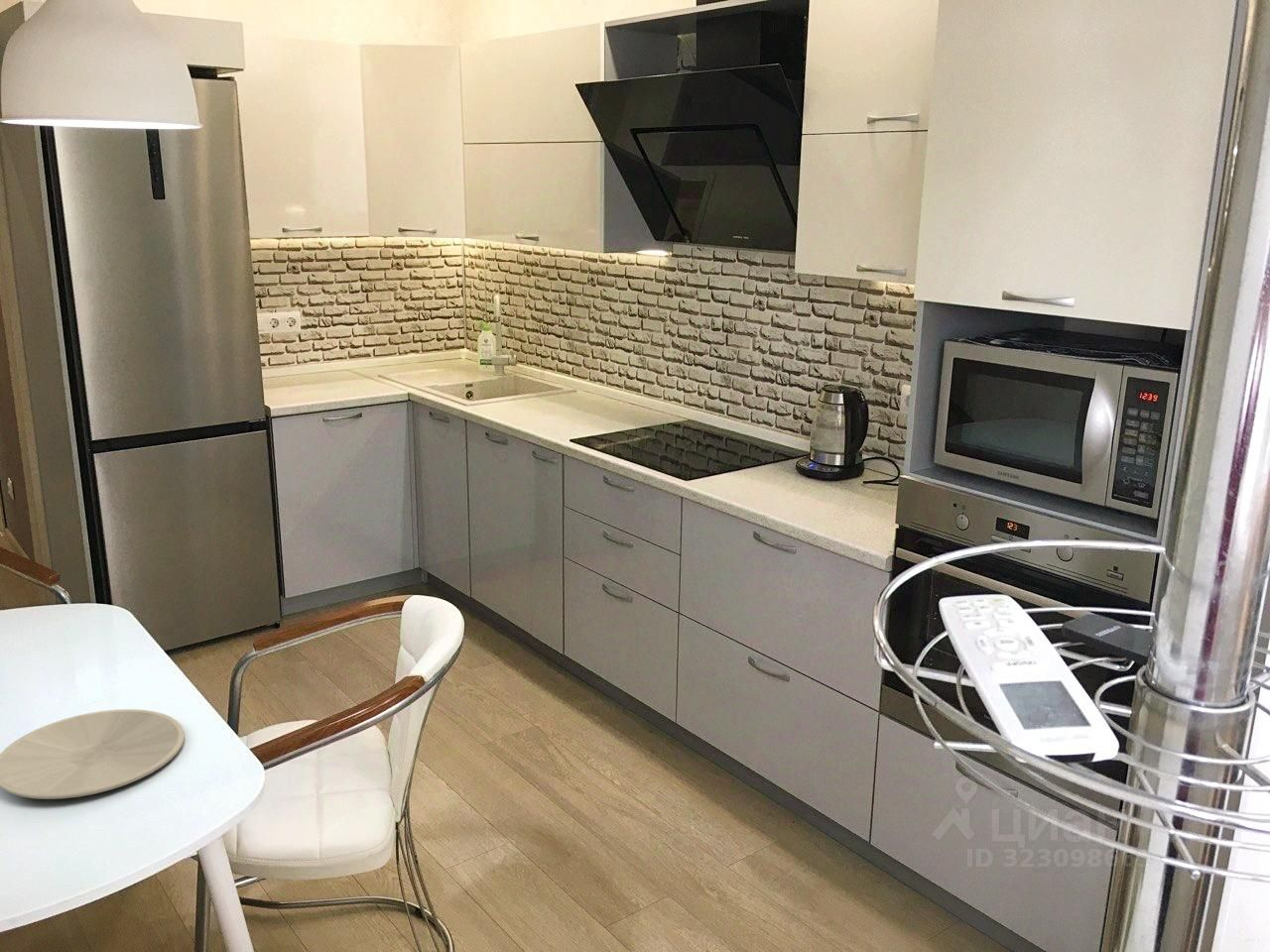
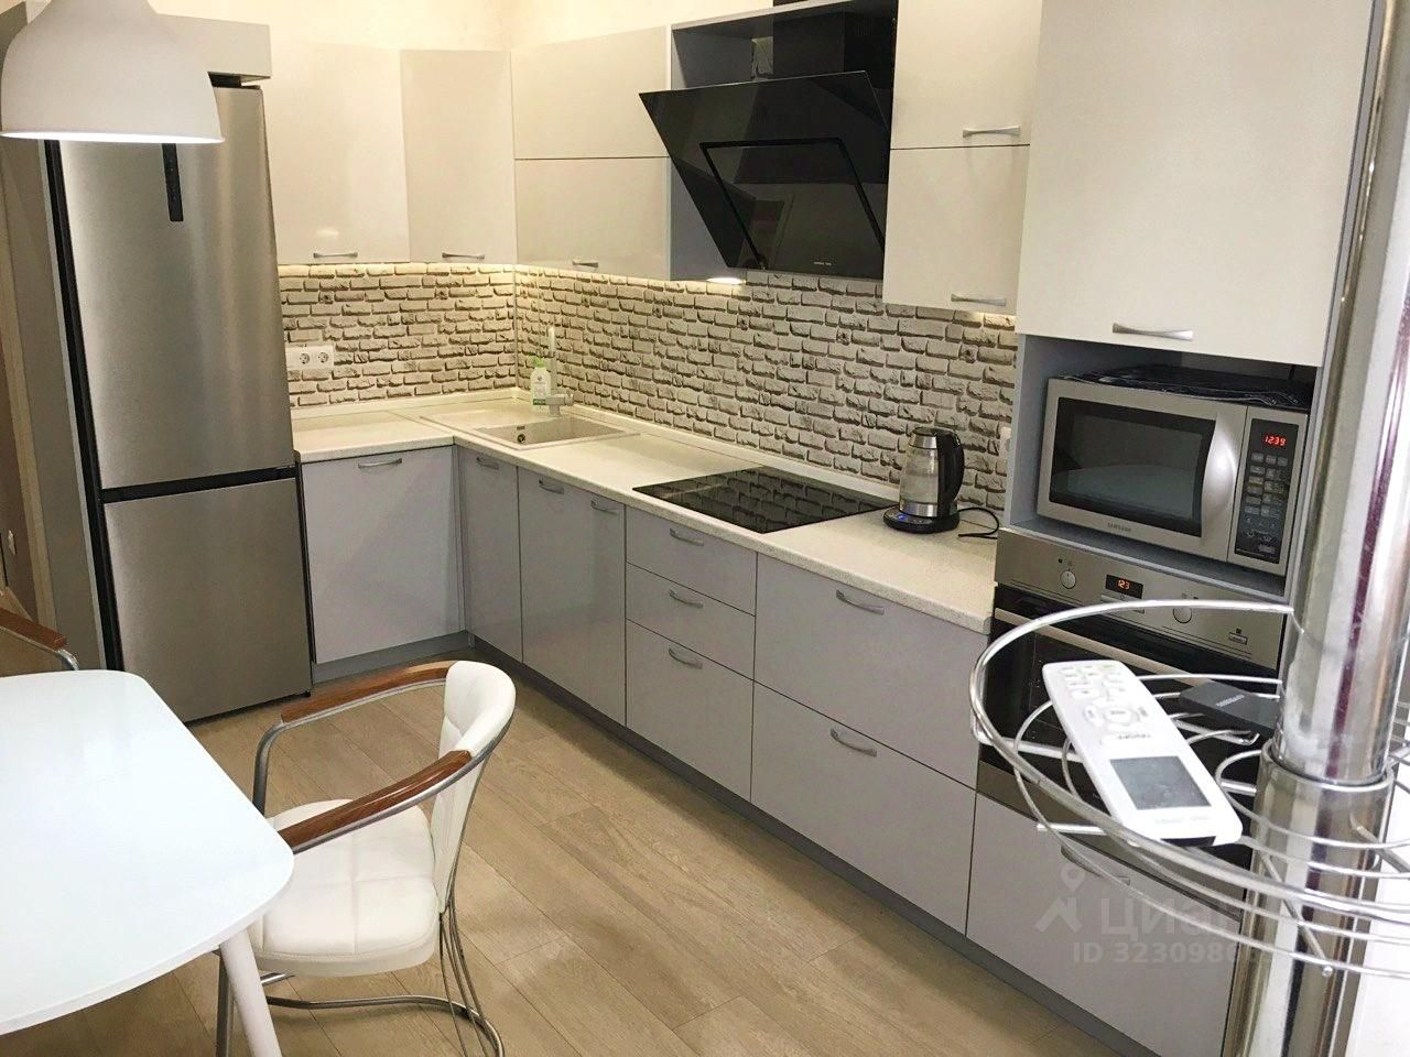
- plate (91, 753)
